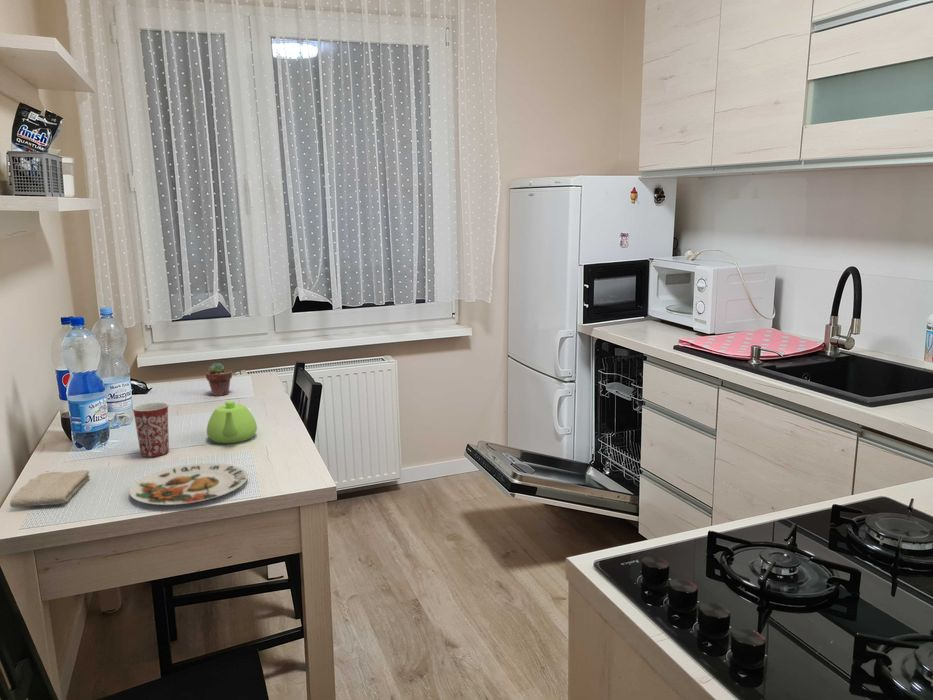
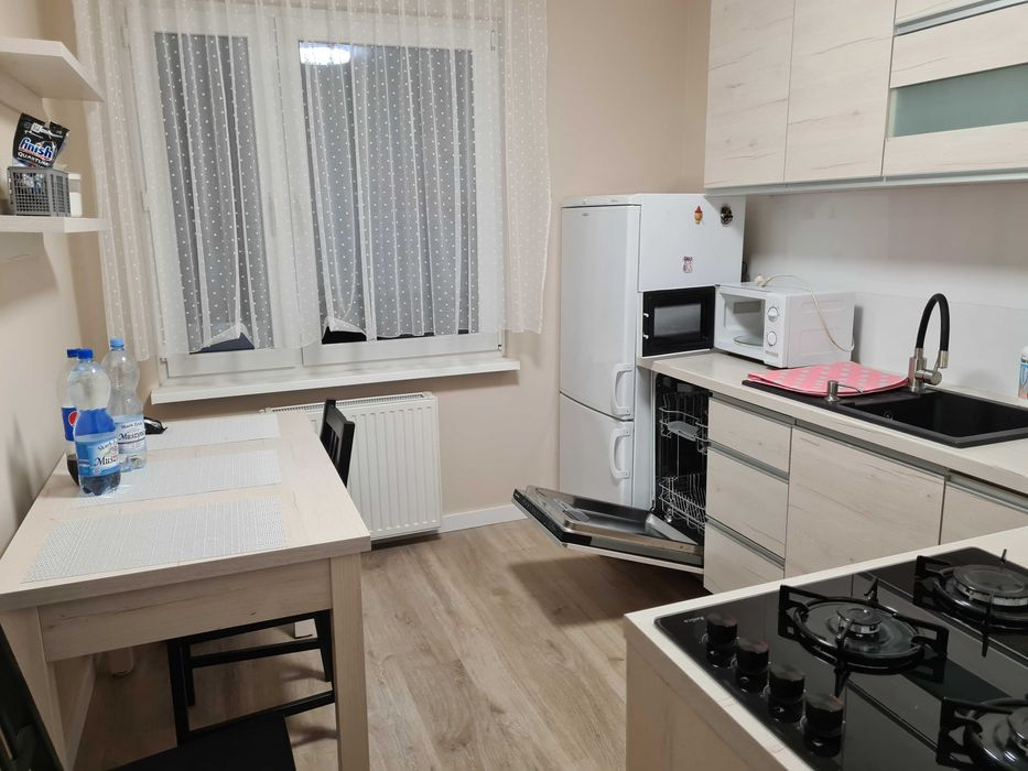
- potted succulent (219, 378)
- mug (155, 427)
- plate (190, 484)
- teapot (231, 420)
- washcloth (52, 487)
